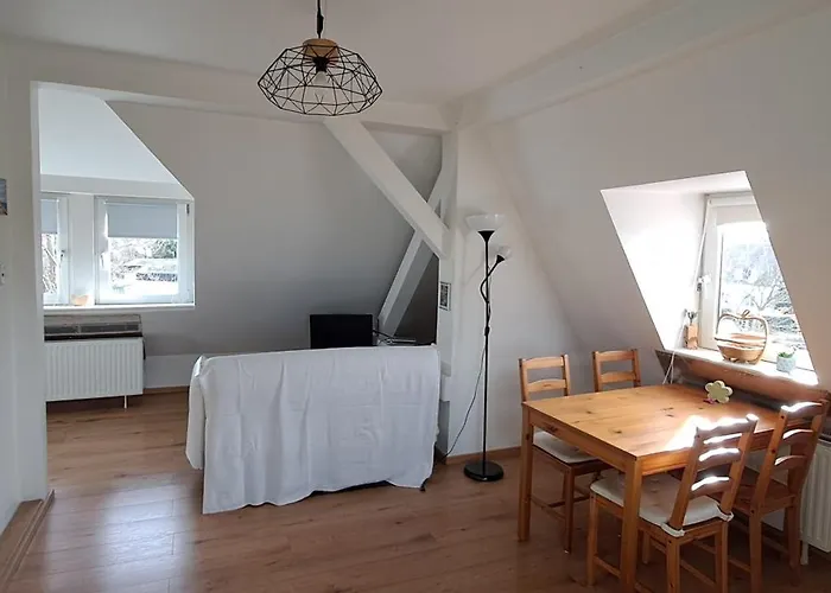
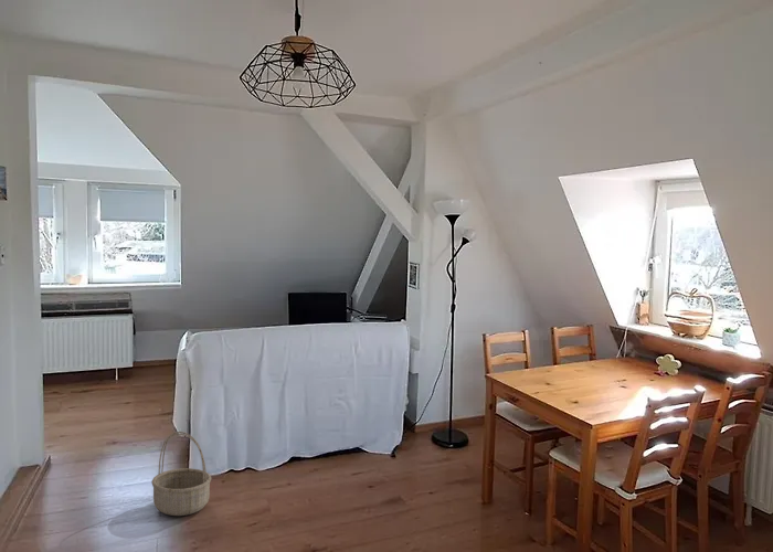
+ basket (181, 469)
